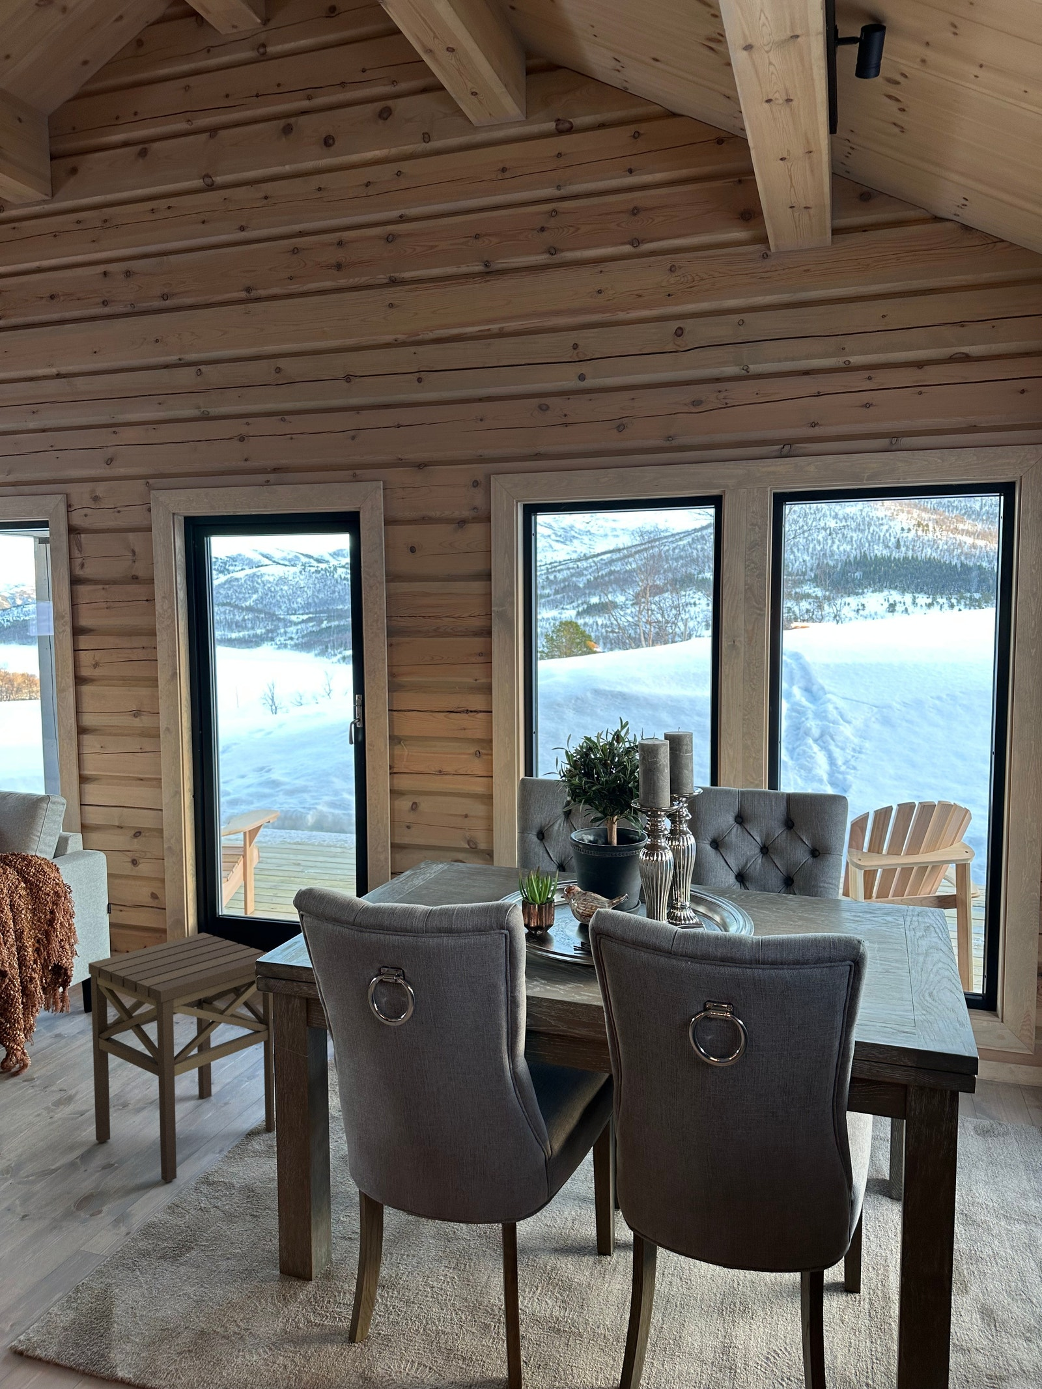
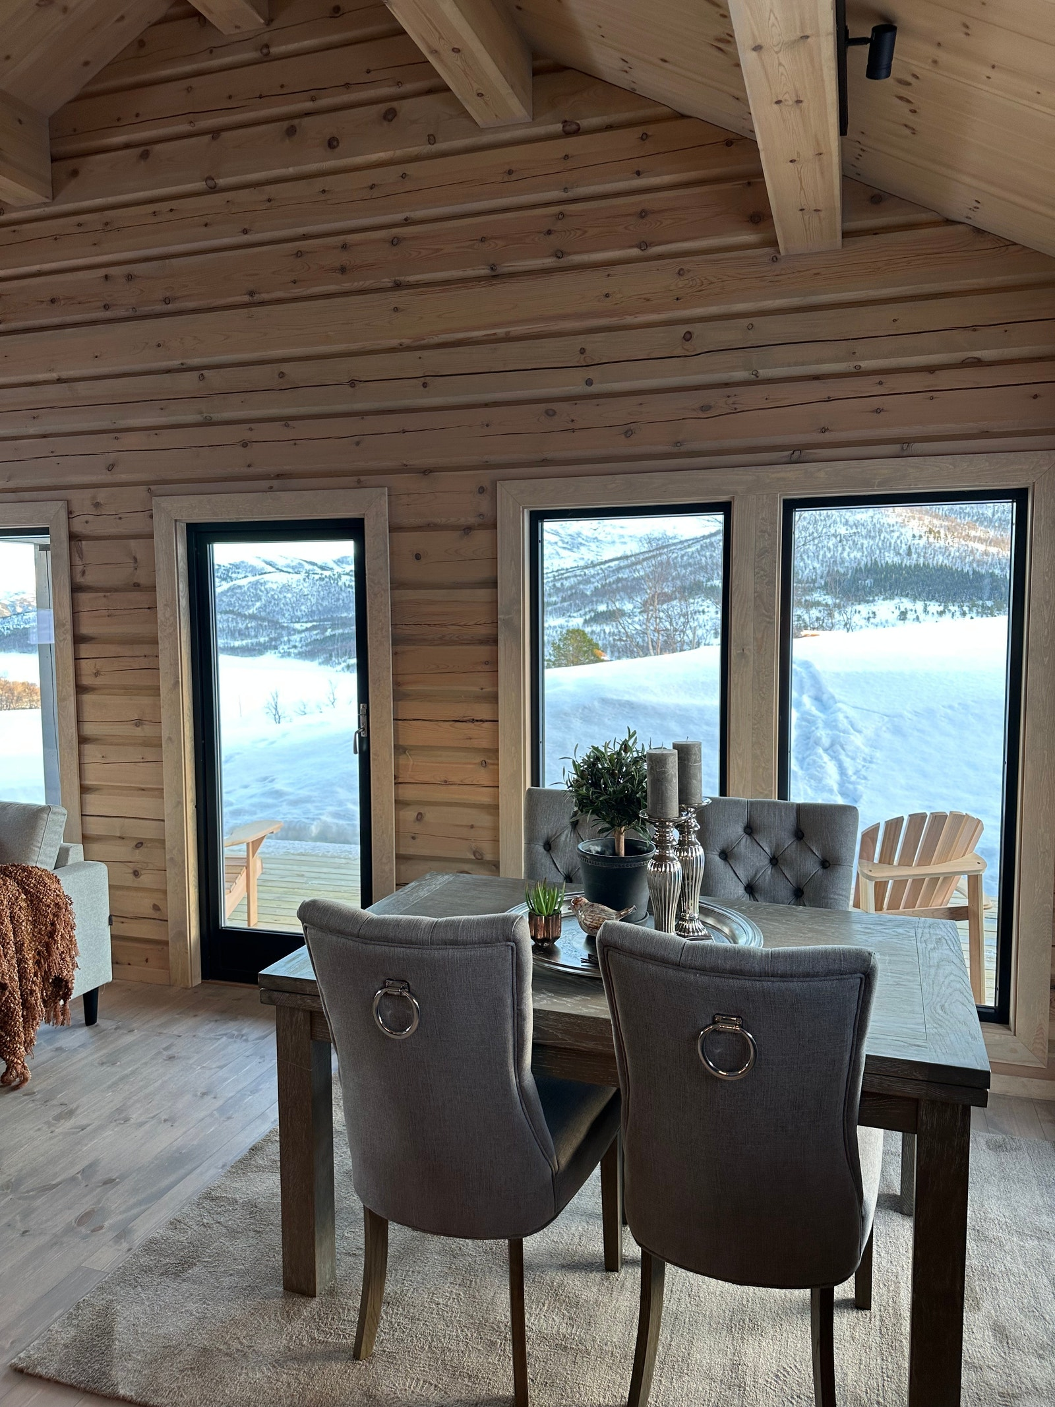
- side table (186, 1047)
